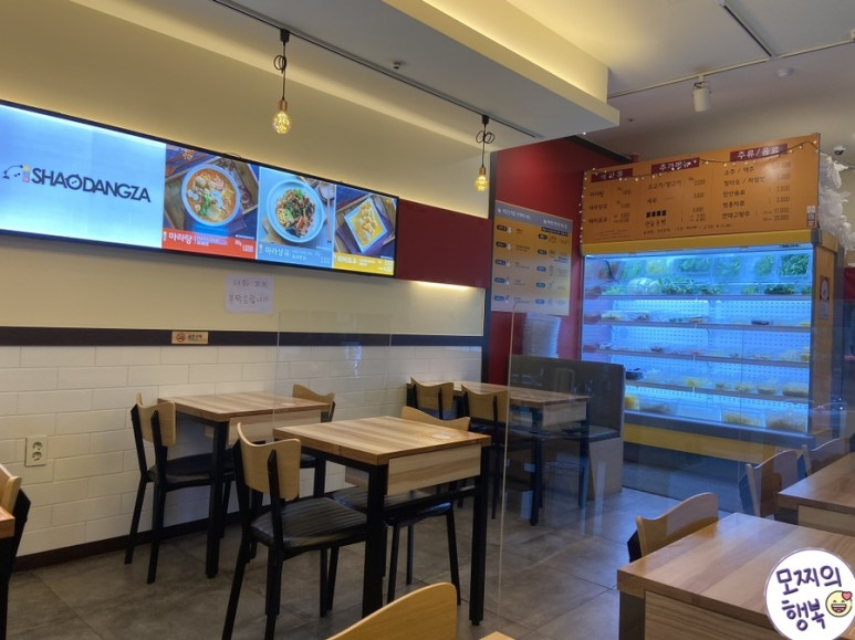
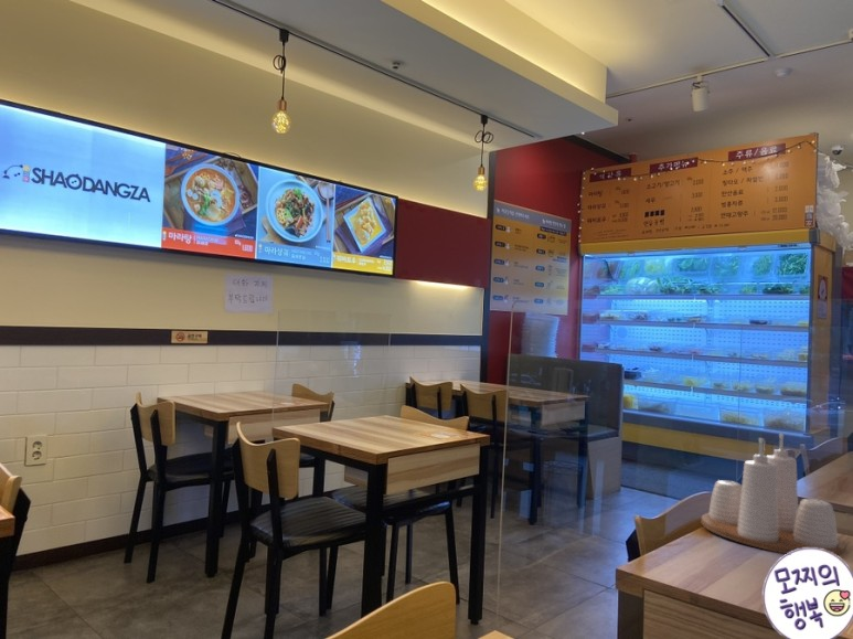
+ condiment set (770, 486)
